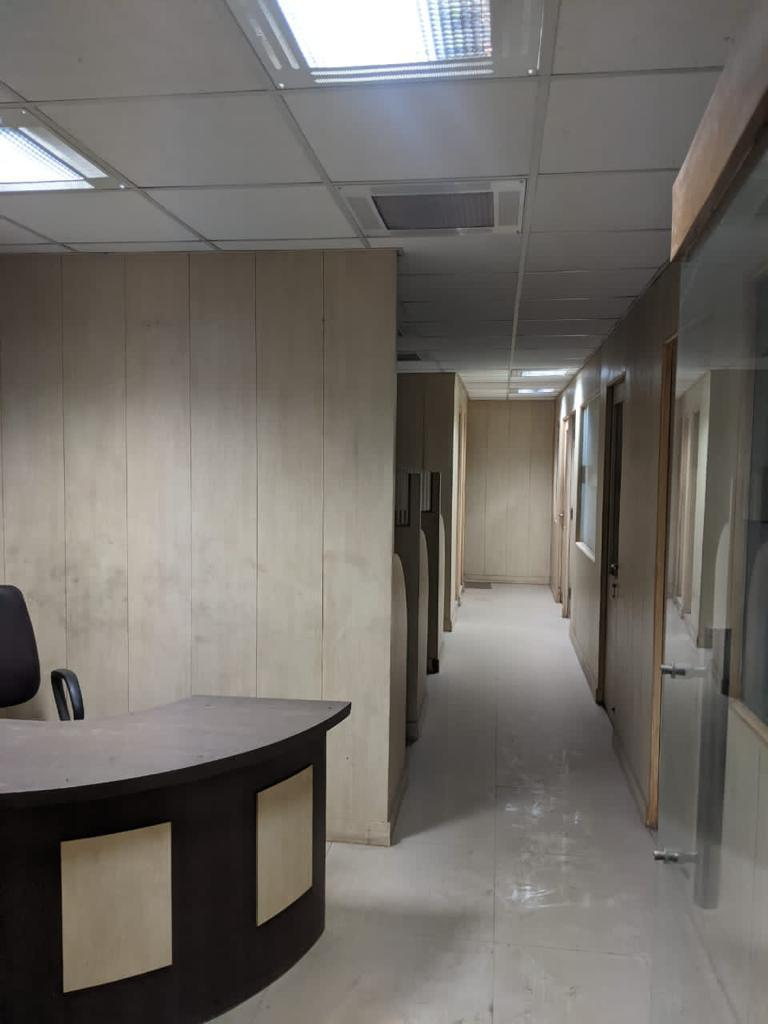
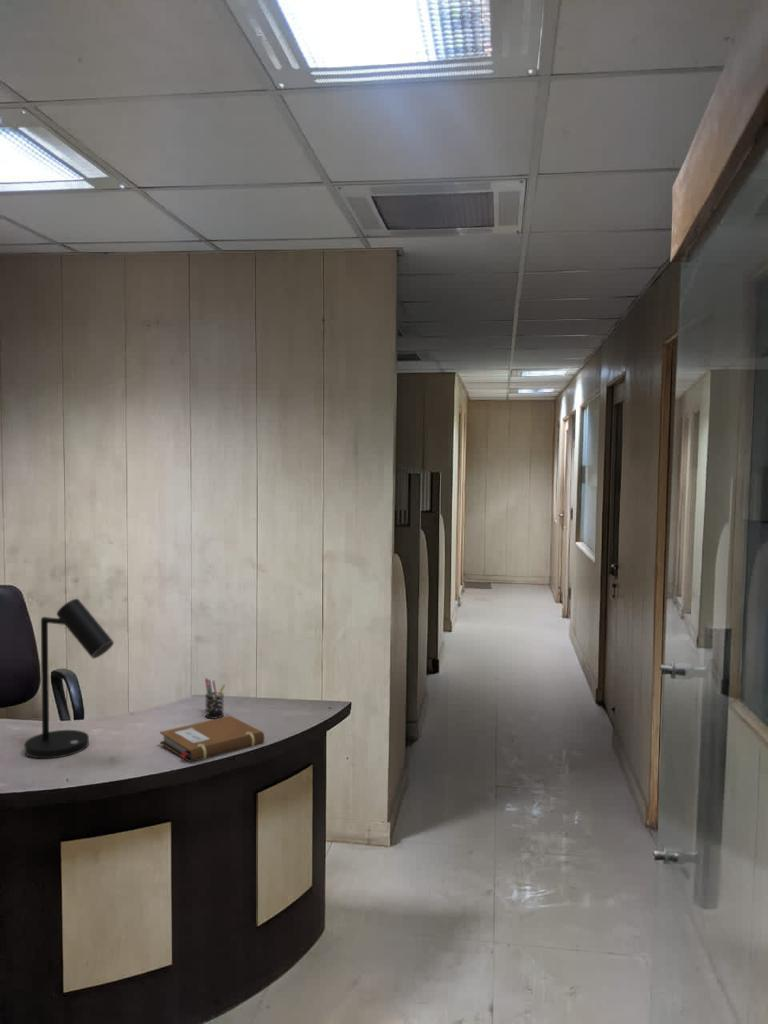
+ notebook (210, 738)
+ pen holder (212, 697)
+ desk lamp (47, 674)
